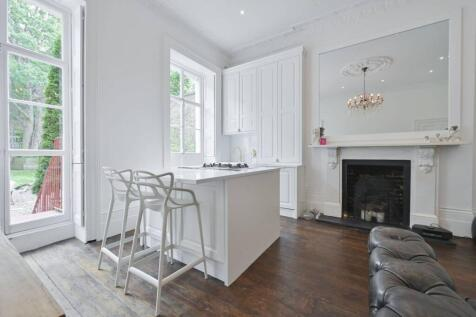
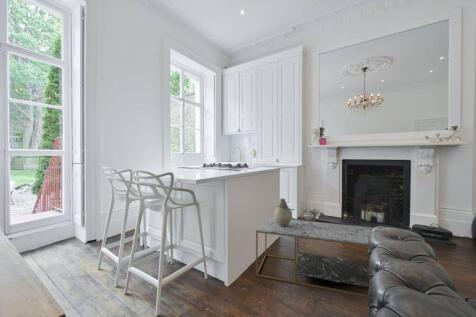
+ coffee table (321, 255)
+ vase (283, 211)
